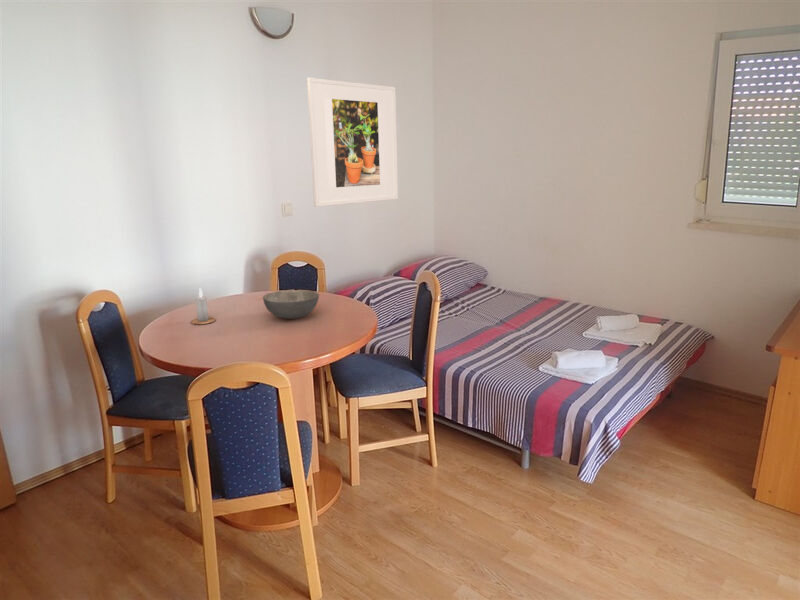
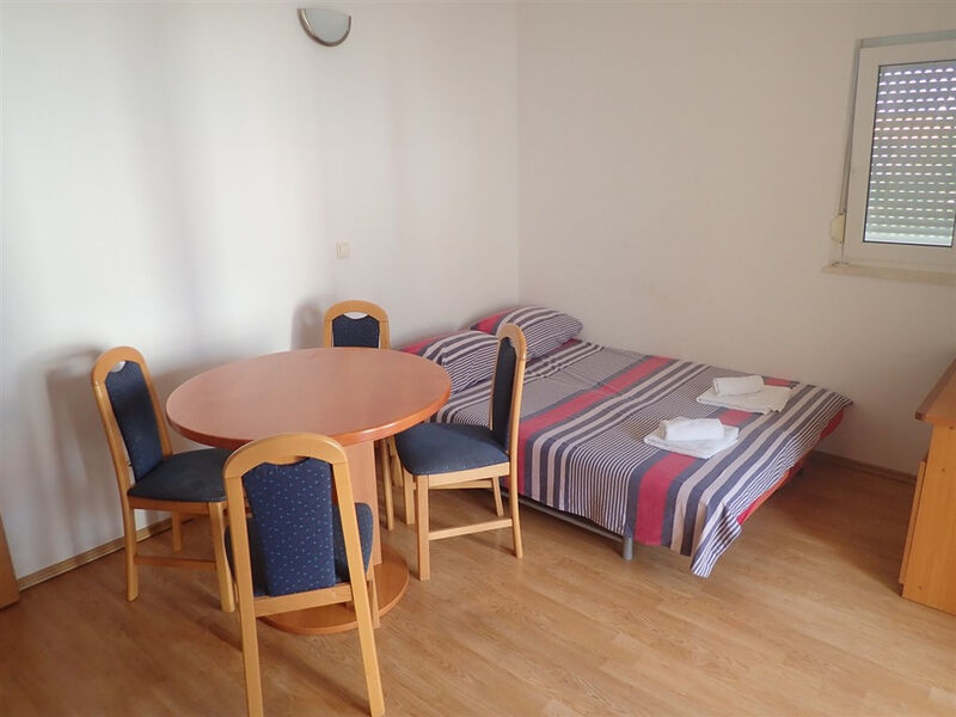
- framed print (356, 144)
- candle (201, 304)
- bowl (291, 306)
